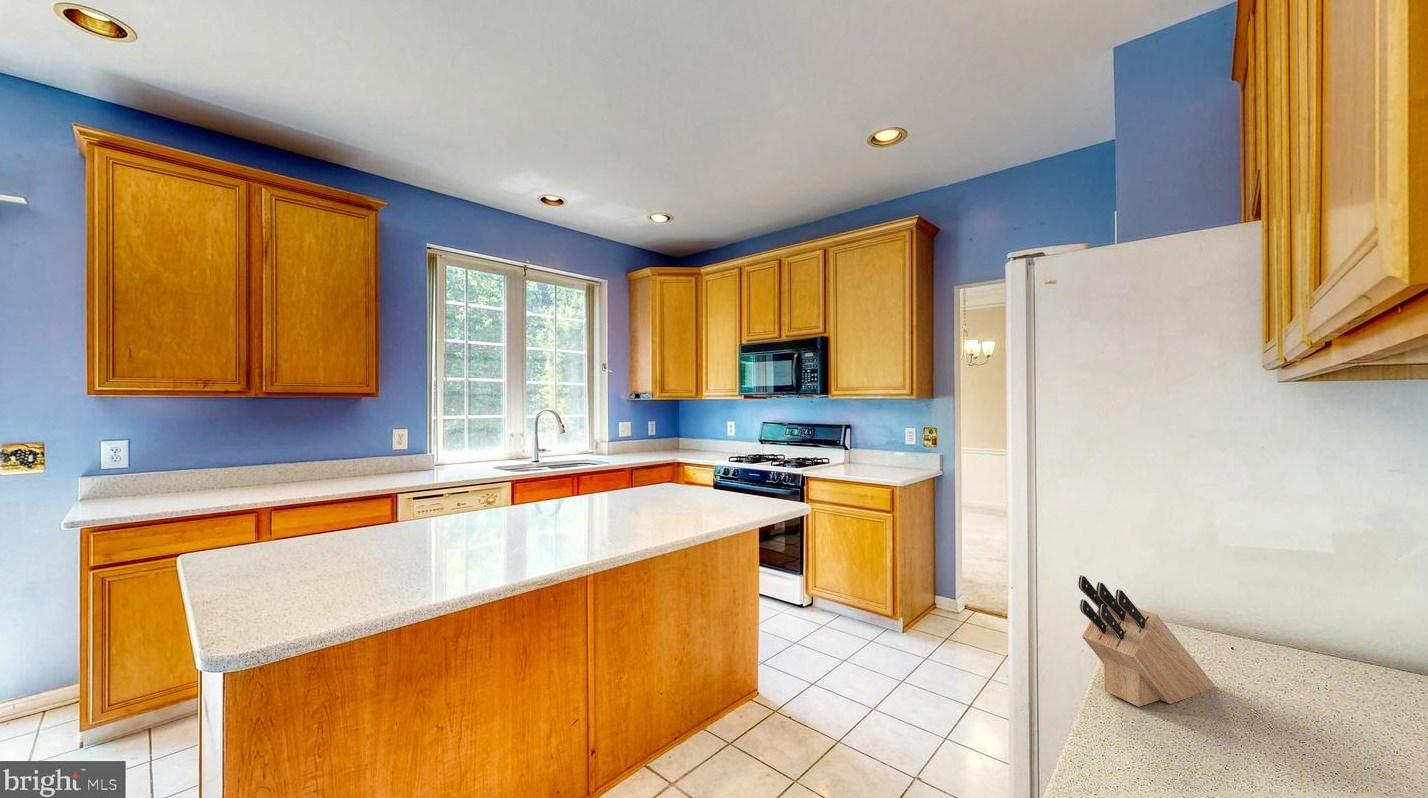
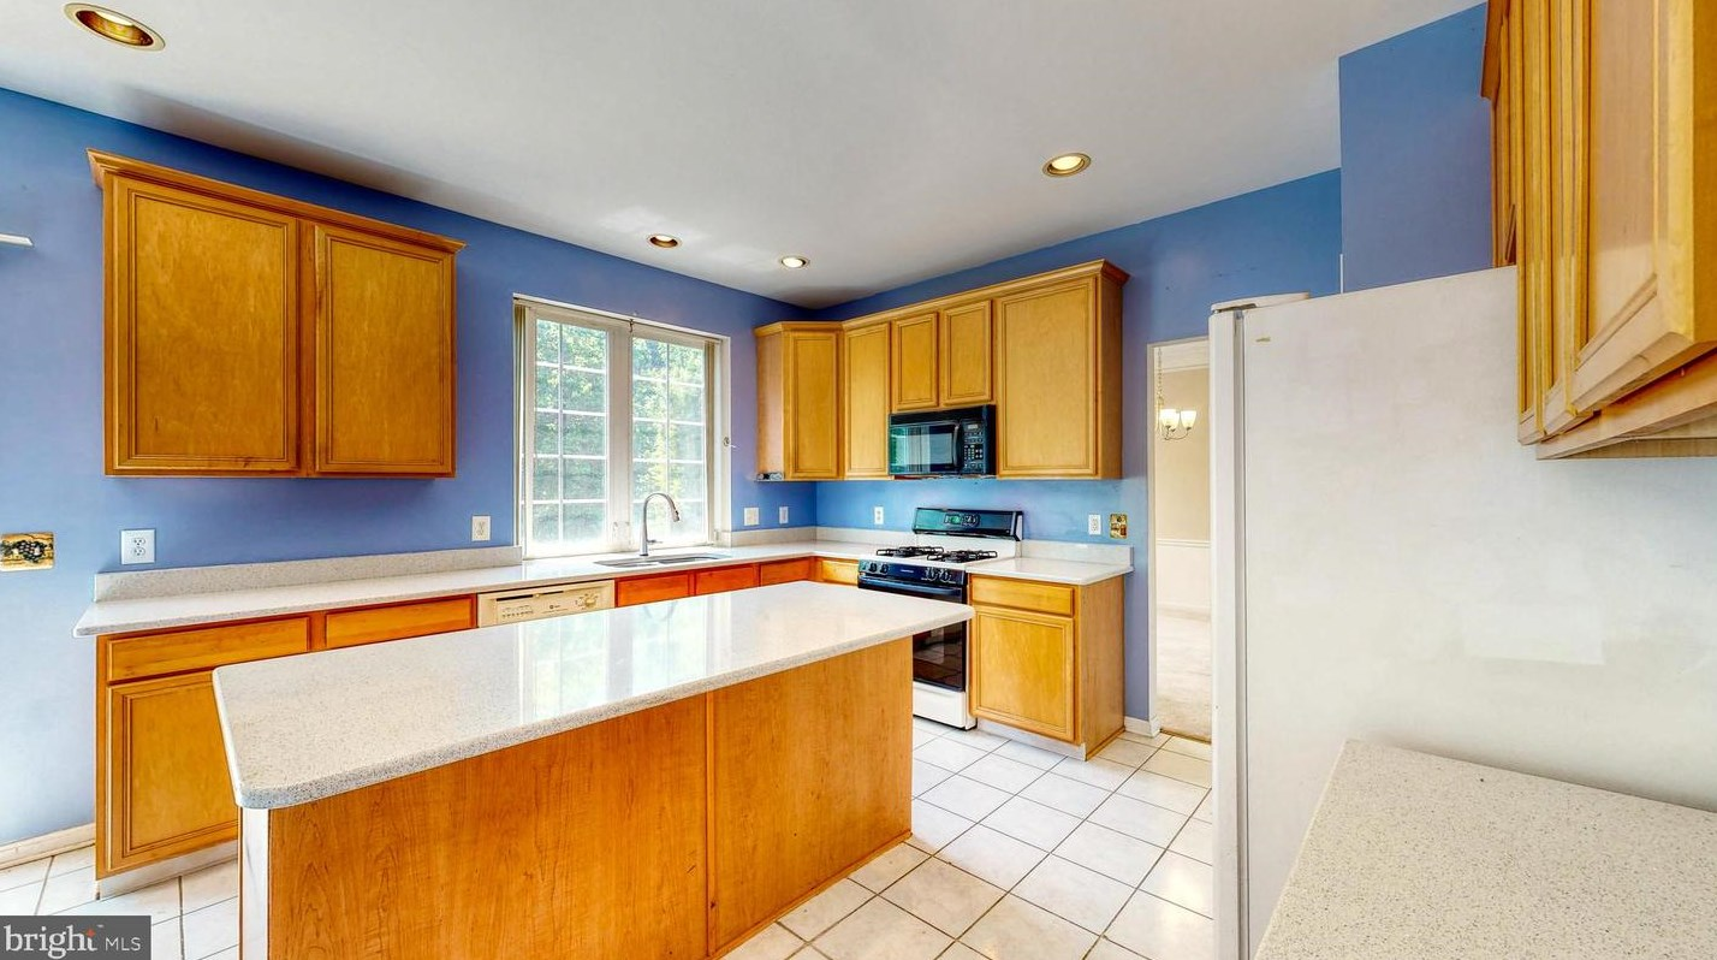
- knife block (1140, 633)
